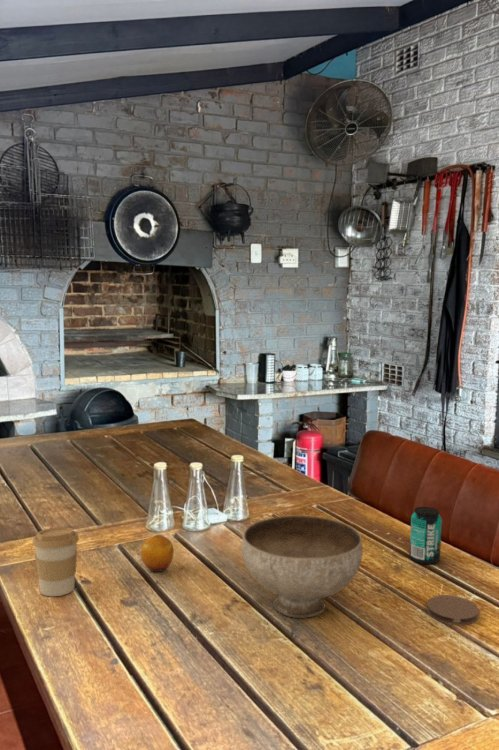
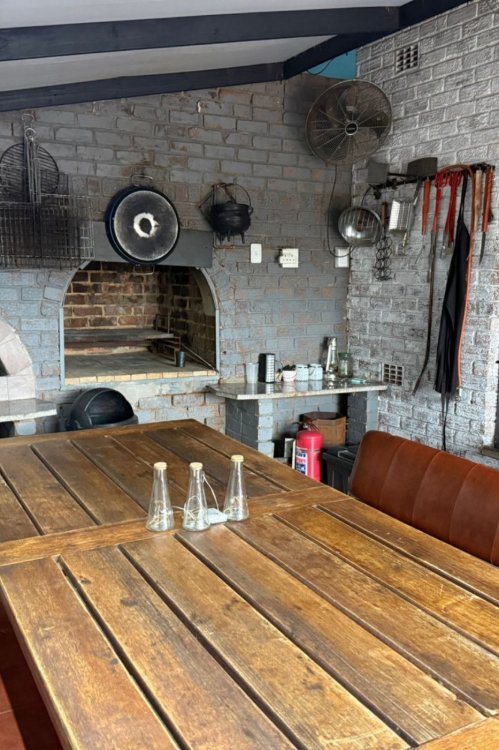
- coffee cup (56, 559)
- beverage can (425, 535)
- bowl (301, 570)
- fruit (157, 552)
- coaster (452, 609)
